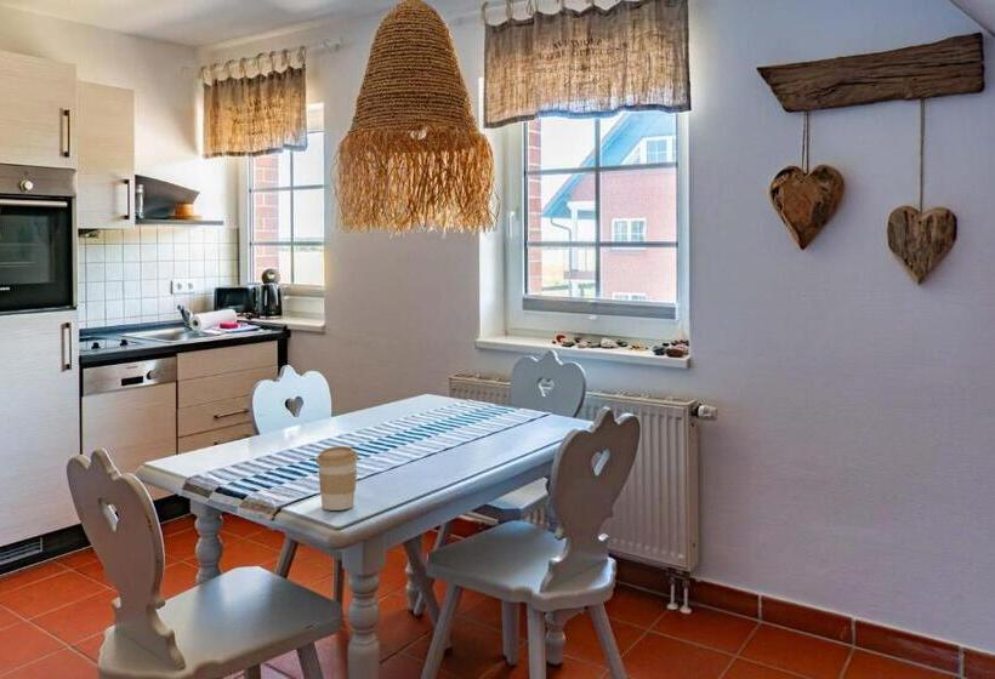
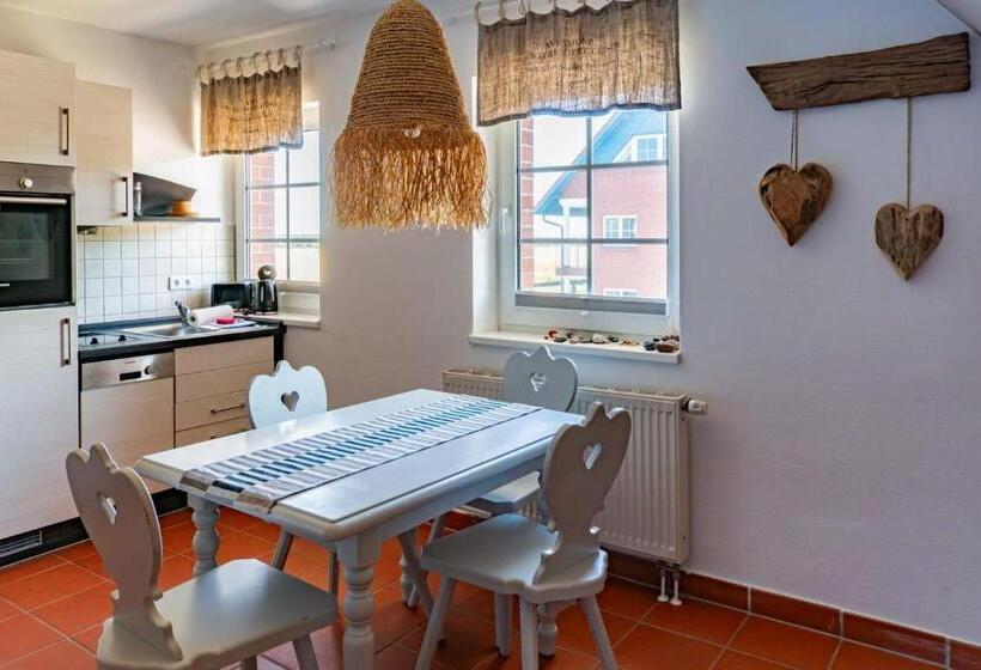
- coffee cup (337, 477)
